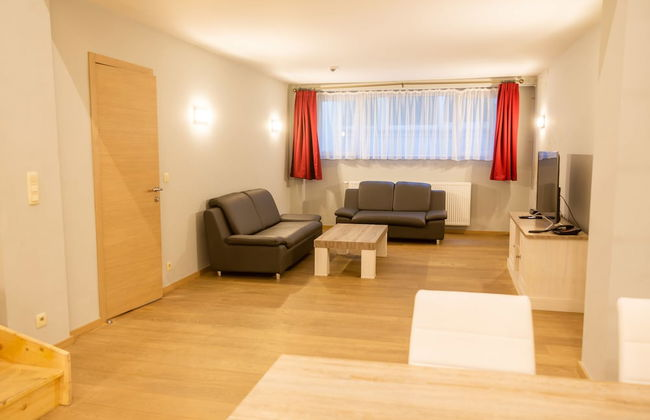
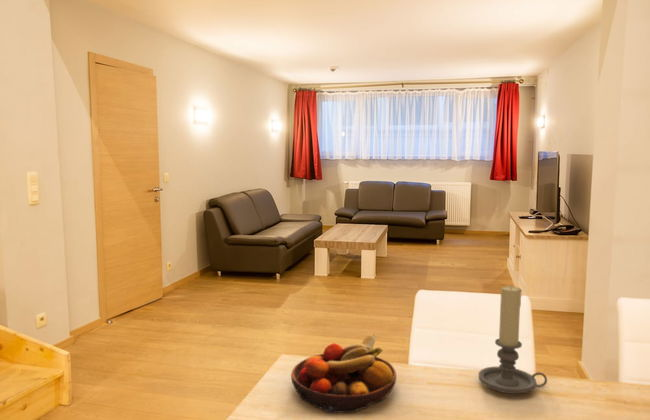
+ fruit bowl (343, 367)
+ candle holder (514, 336)
